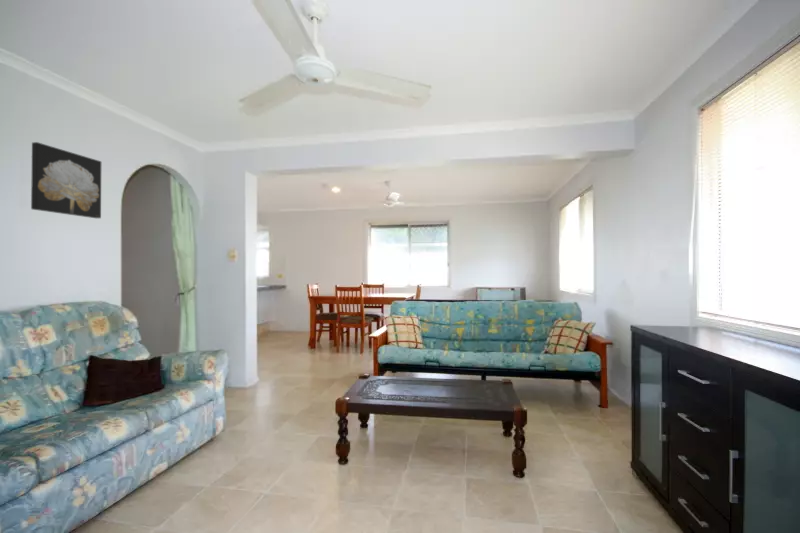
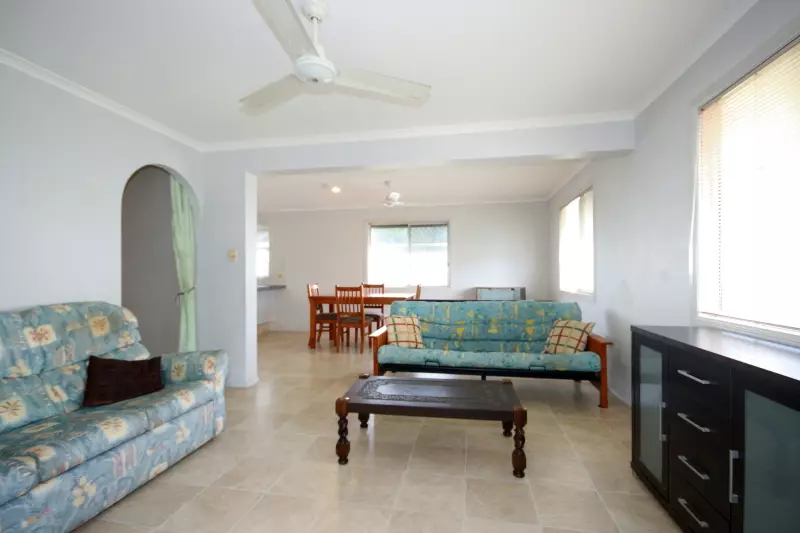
- wall art (68, 183)
